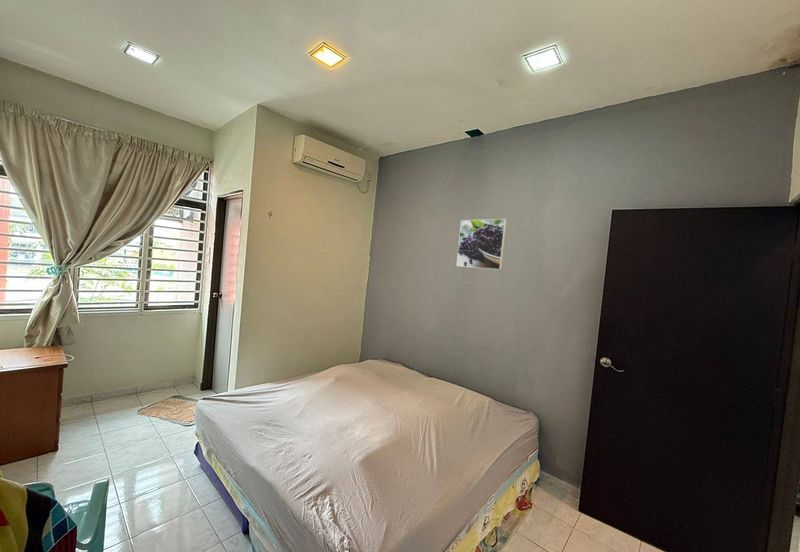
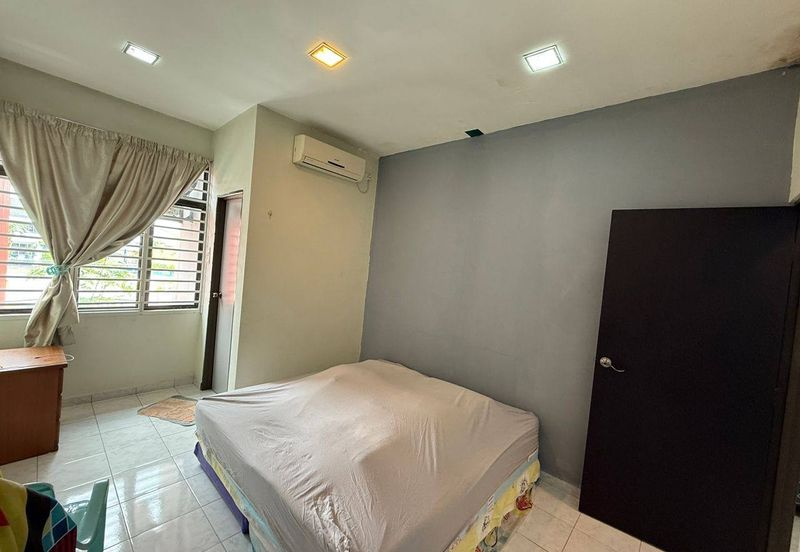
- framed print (480, 243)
